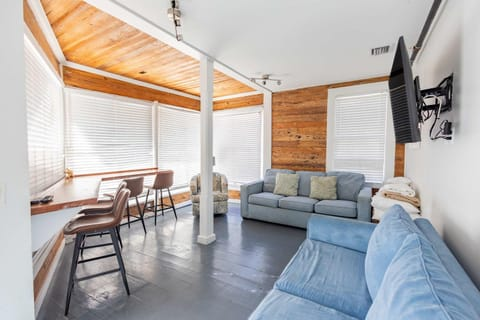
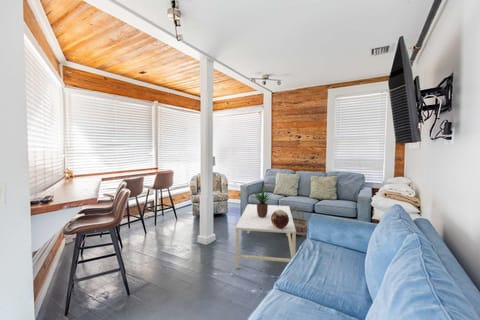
+ basket (295, 220)
+ decorative sphere (279, 218)
+ coffee table (266, 231)
+ potted plant (262, 201)
